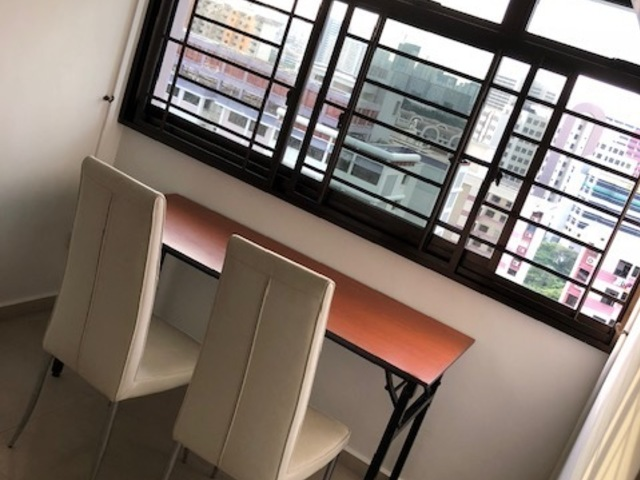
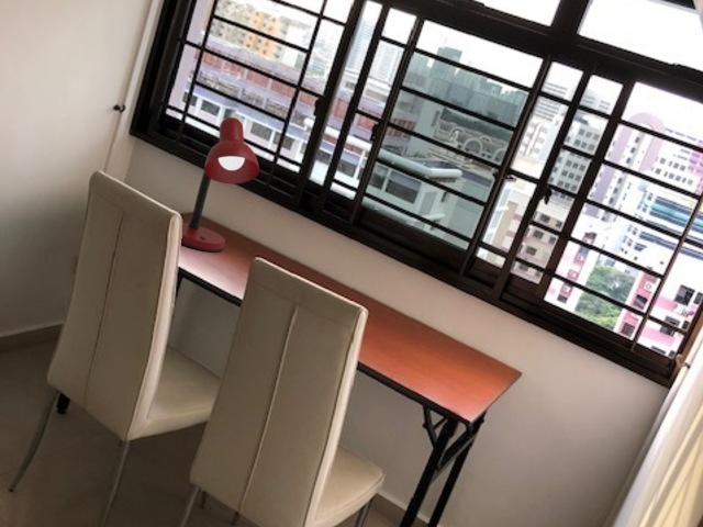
+ desk lamp (217, 181)
